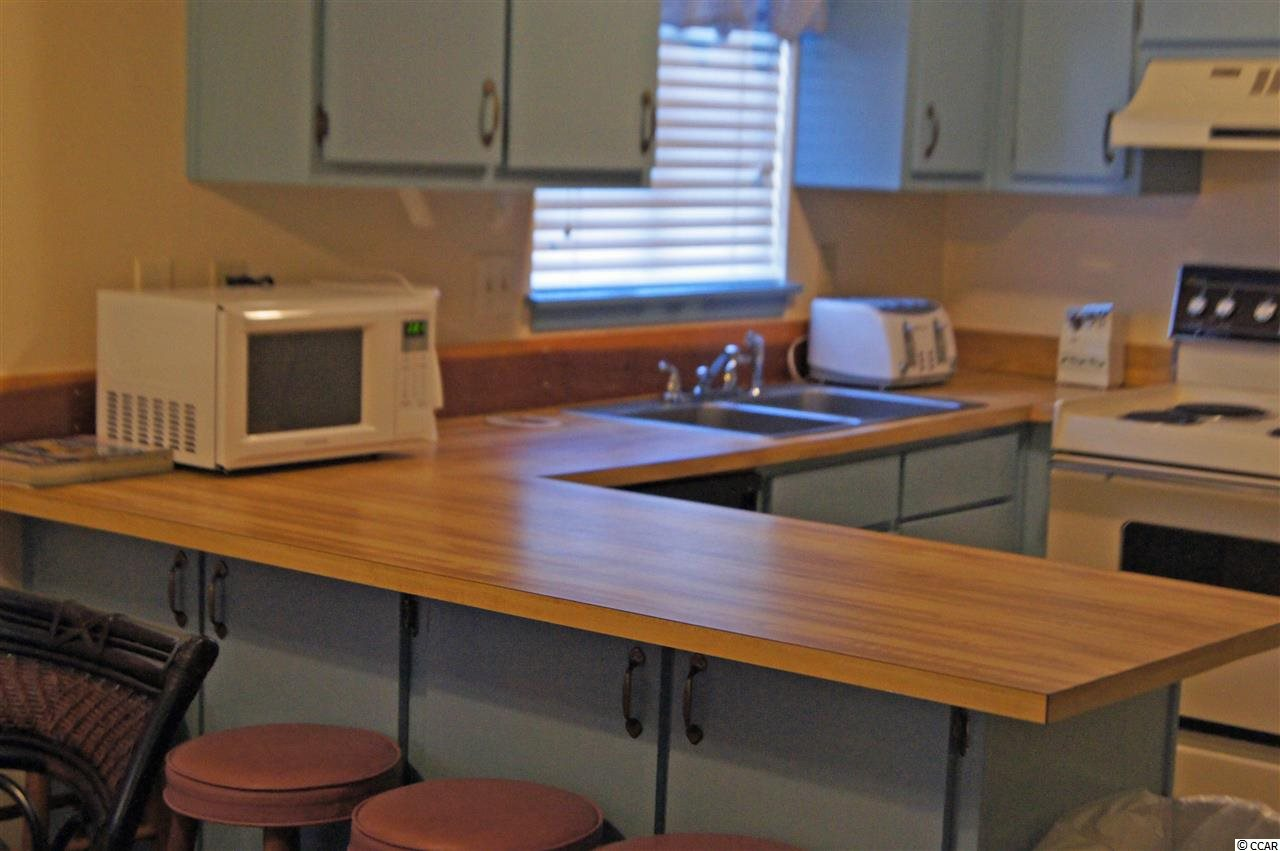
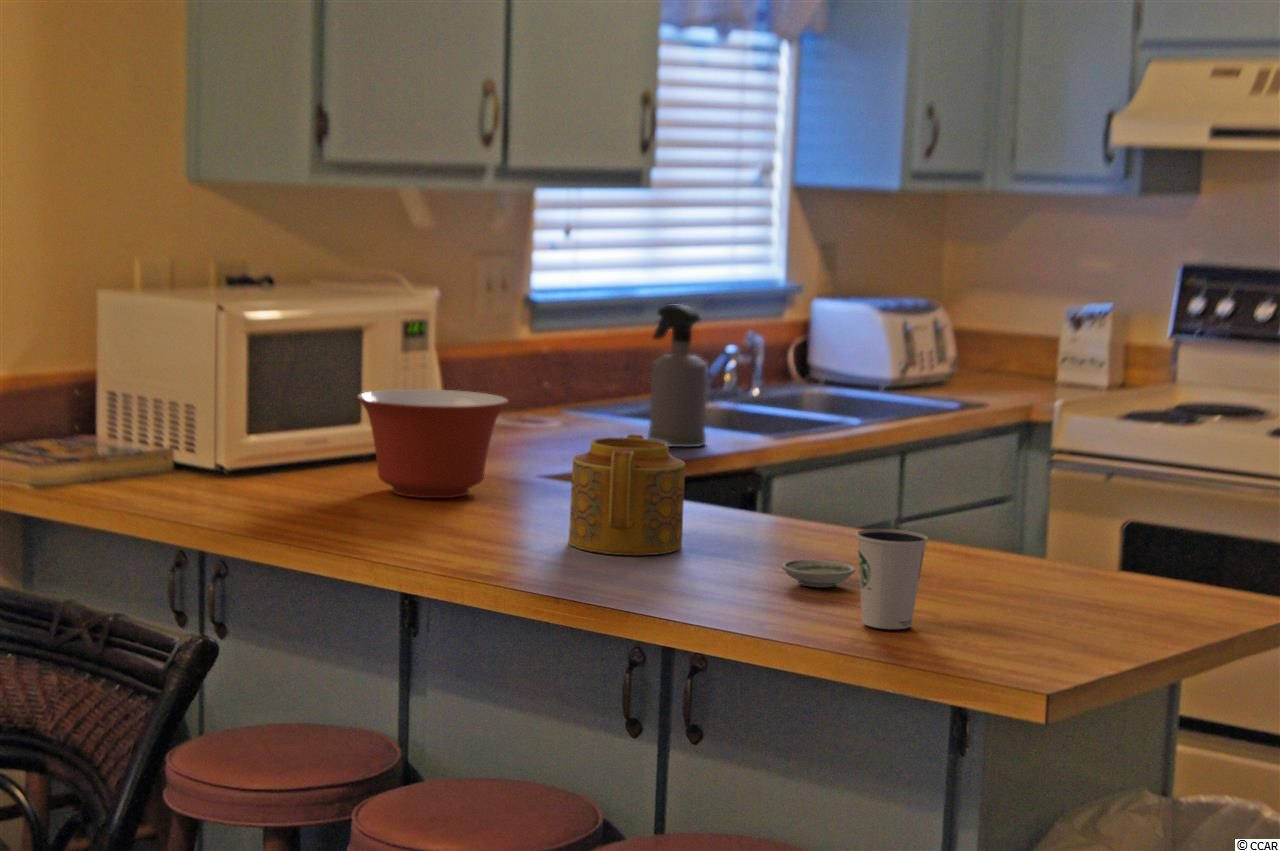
+ spray bottle (676, 374)
+ saucer (818, 574)
+ dixie cup (889, 580)
+ teapot (627, 492)
+ mixing bowl (431, 444)
